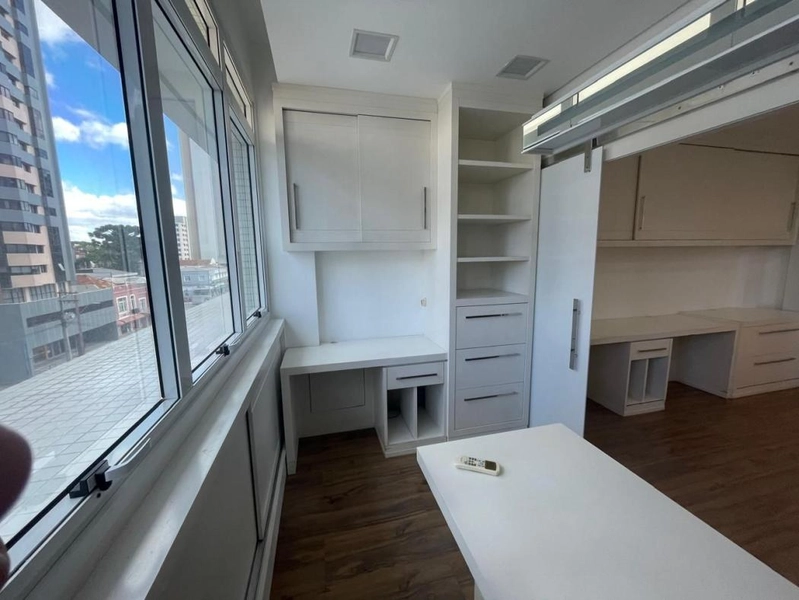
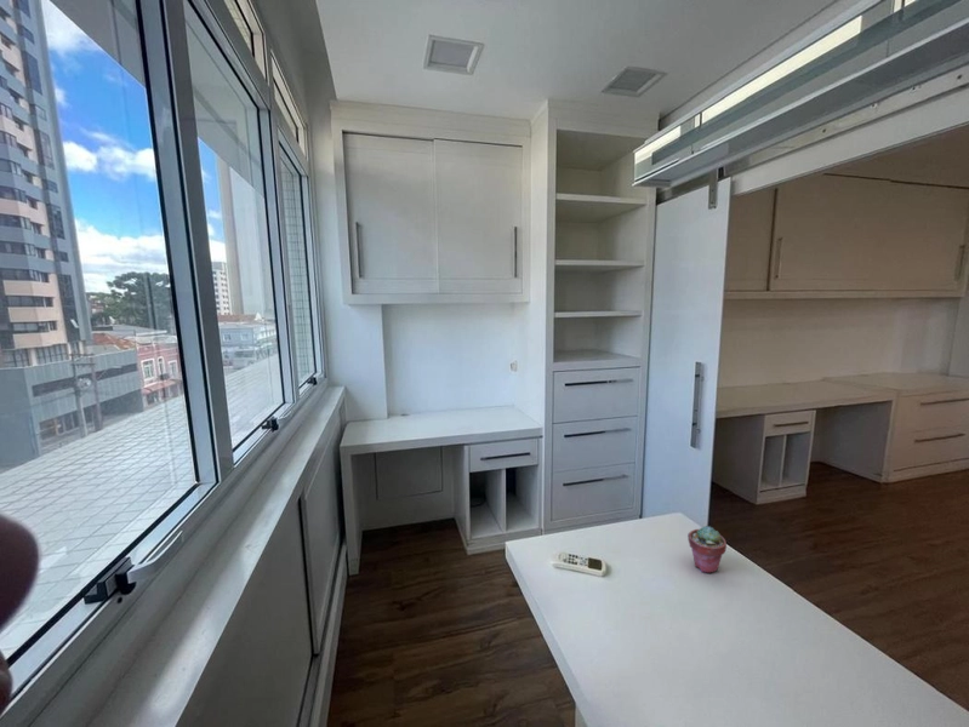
+ potted succulent (706, 545)
